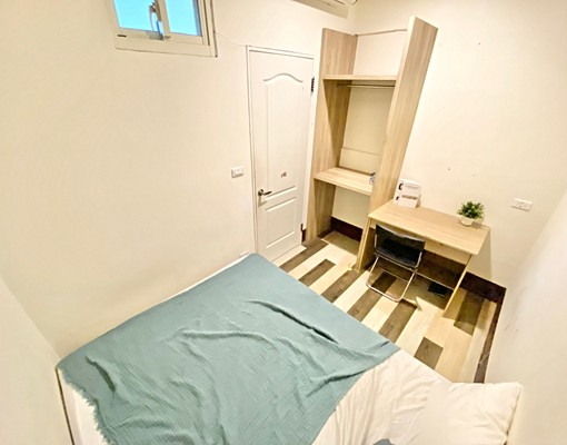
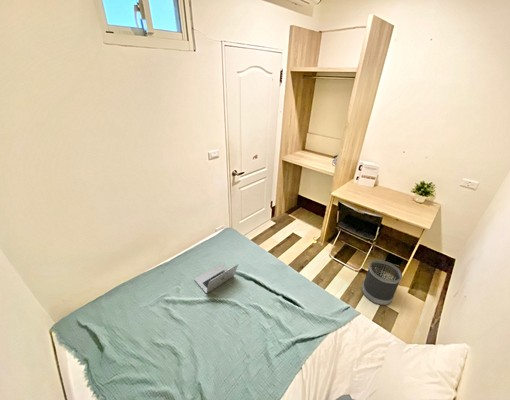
+ wastebasket (380, 282)
+ laptop (215, 272)
